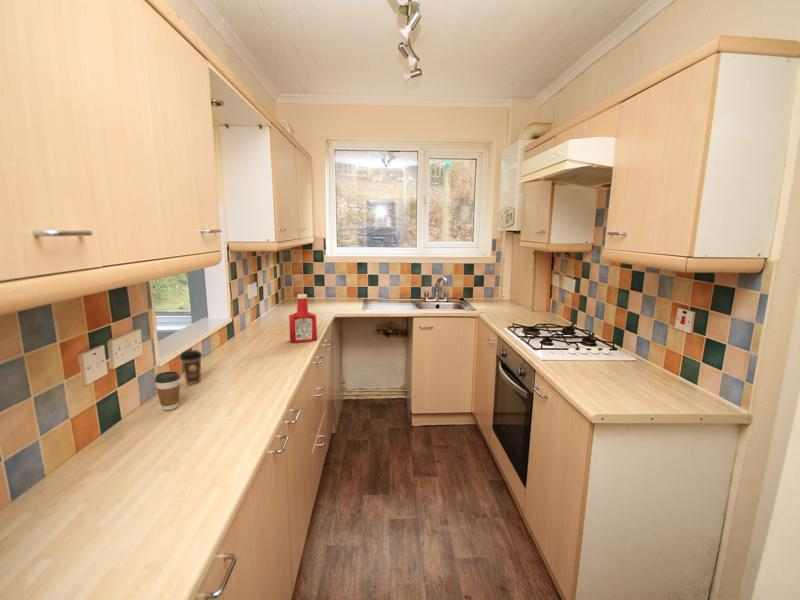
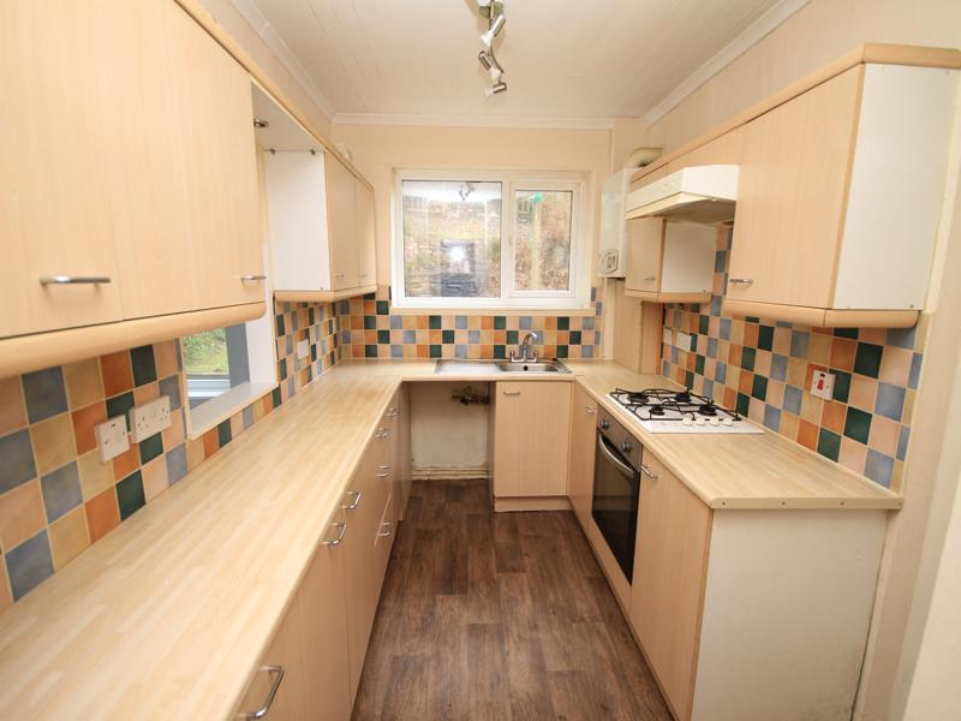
- coffee cup (168, 390)
- soap bottle (302, 317)
- coffee cup (192, 367)
